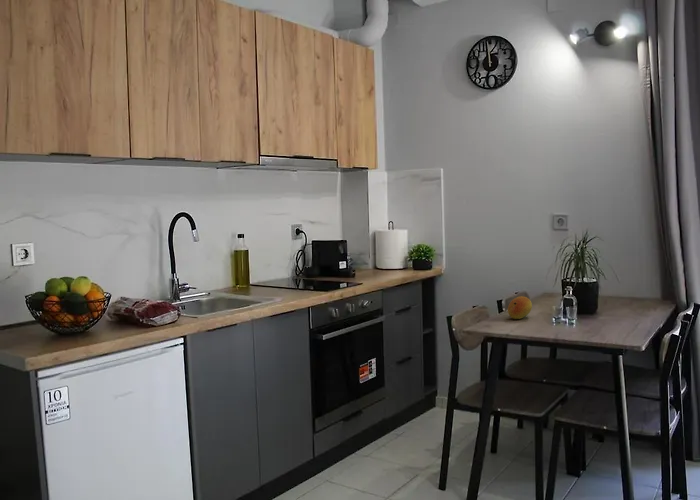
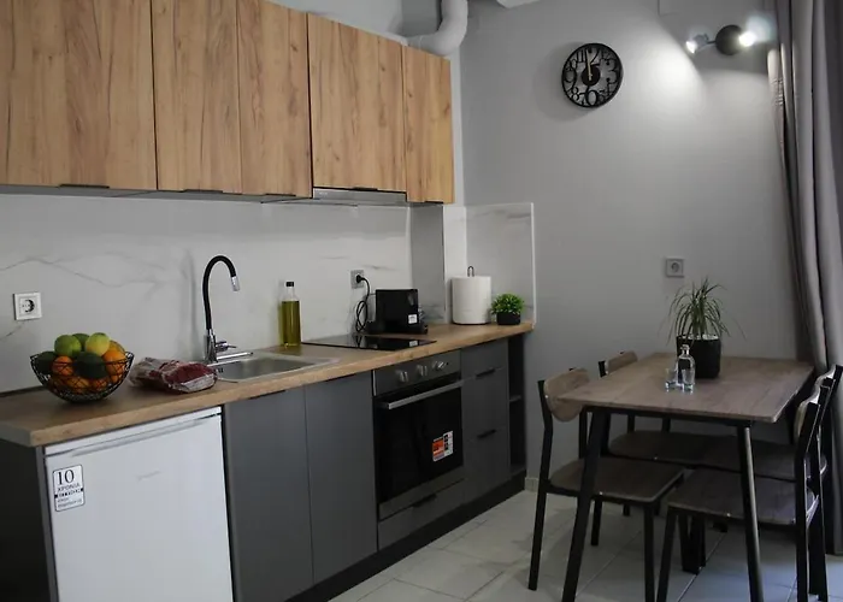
- fruit (521, 307)
